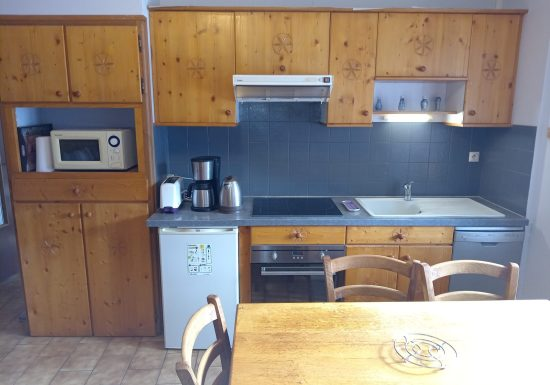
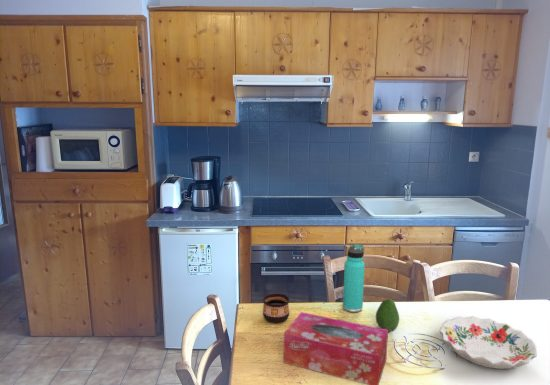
+ cup (277, 308)
+ decorative bowl (485, 345)
+ tissue box (336, 346)
+ fruit (387, 314)
+ thermos bottle (353, 277)
